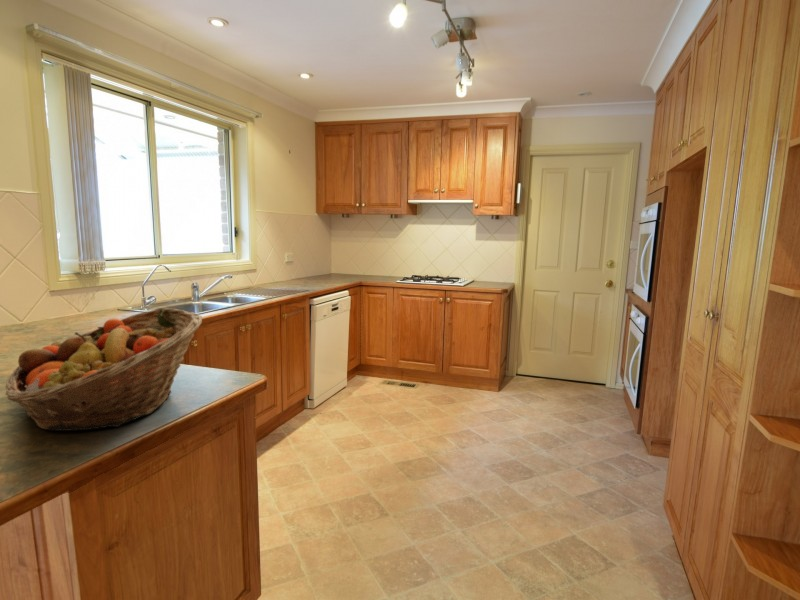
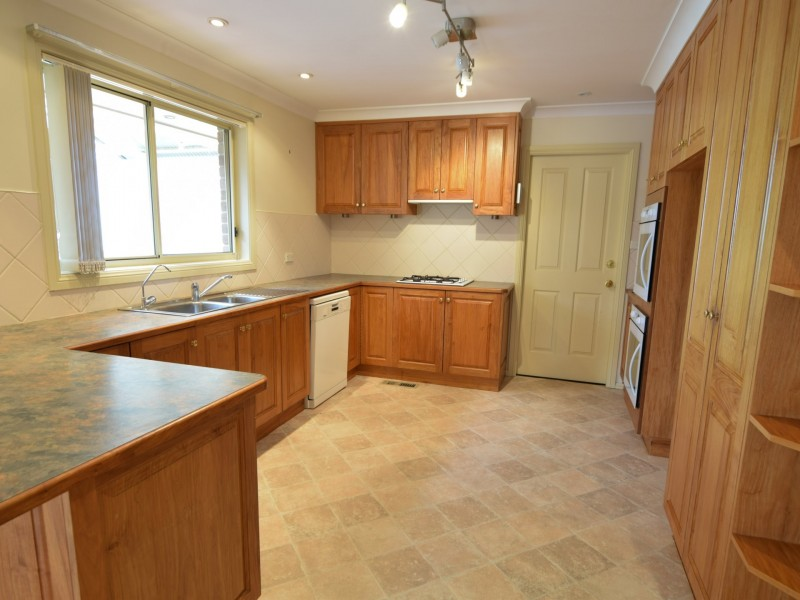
- fruit basket (111, 360)
